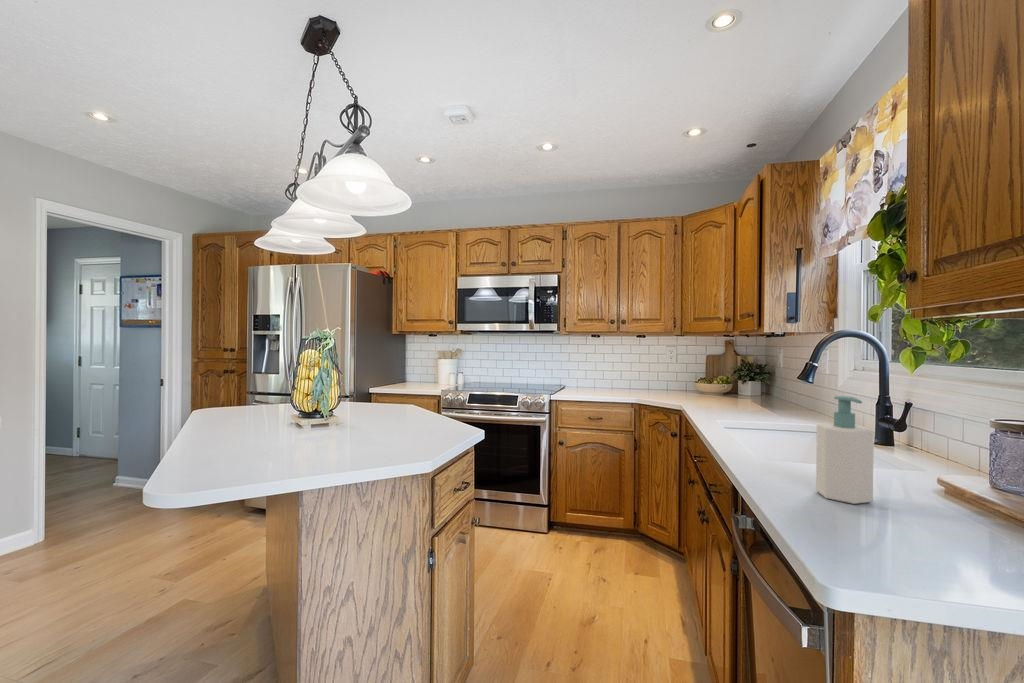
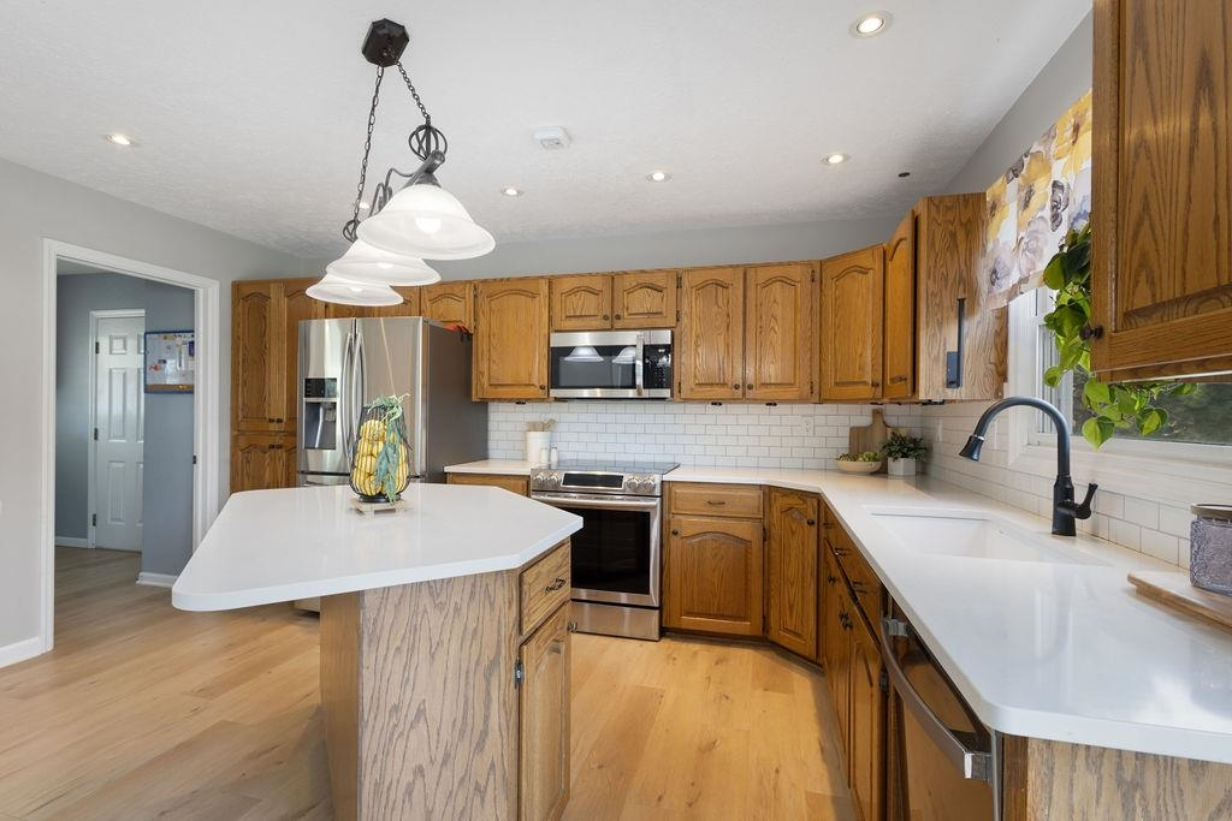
- soap bottle (844, 446)
